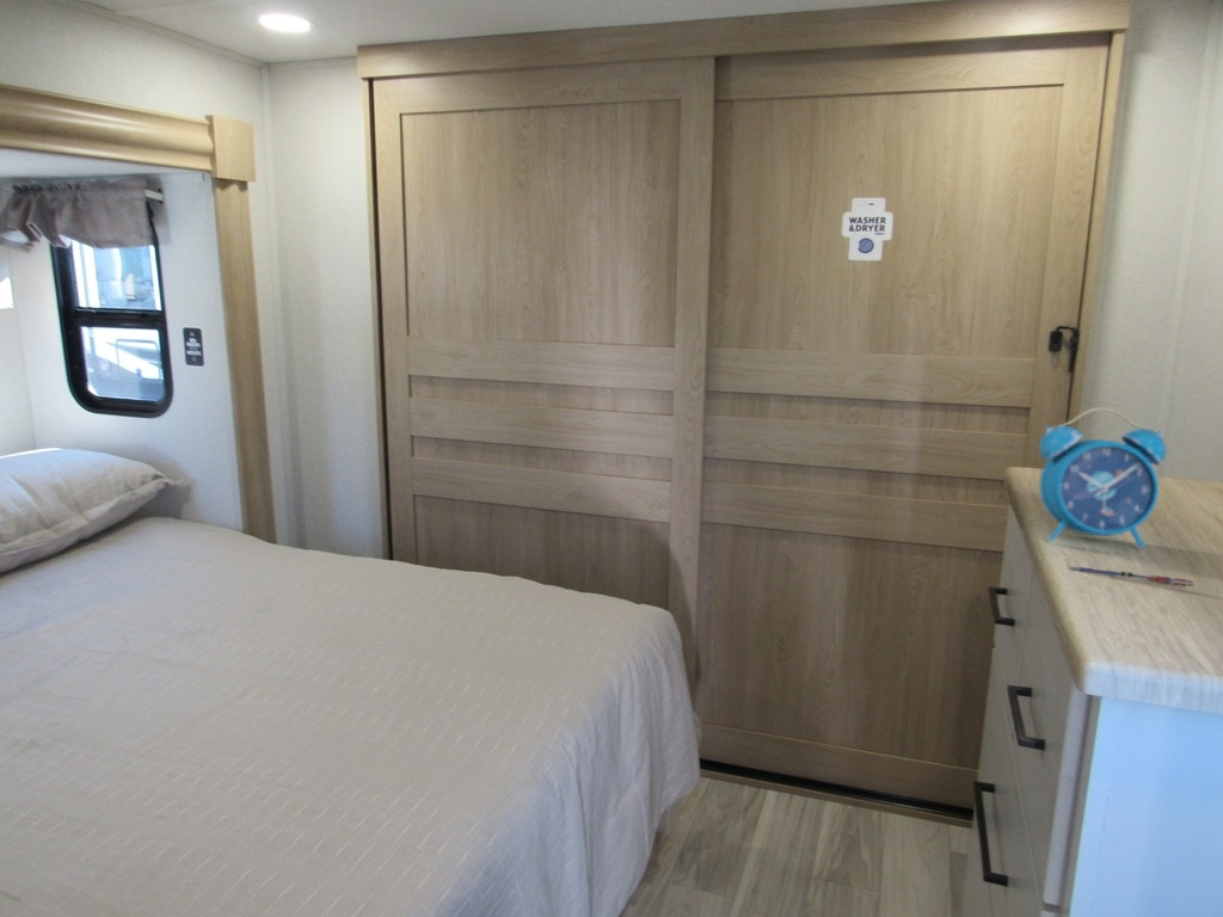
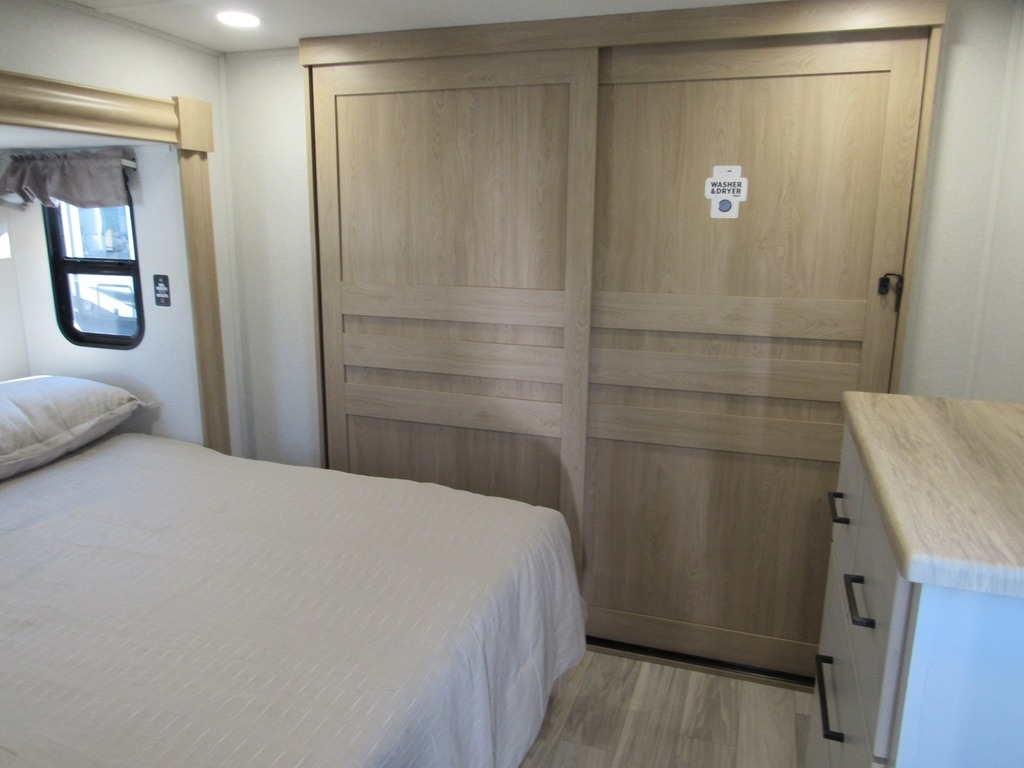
- alarm clock (1100, 475)
- pen (1130, 574)
